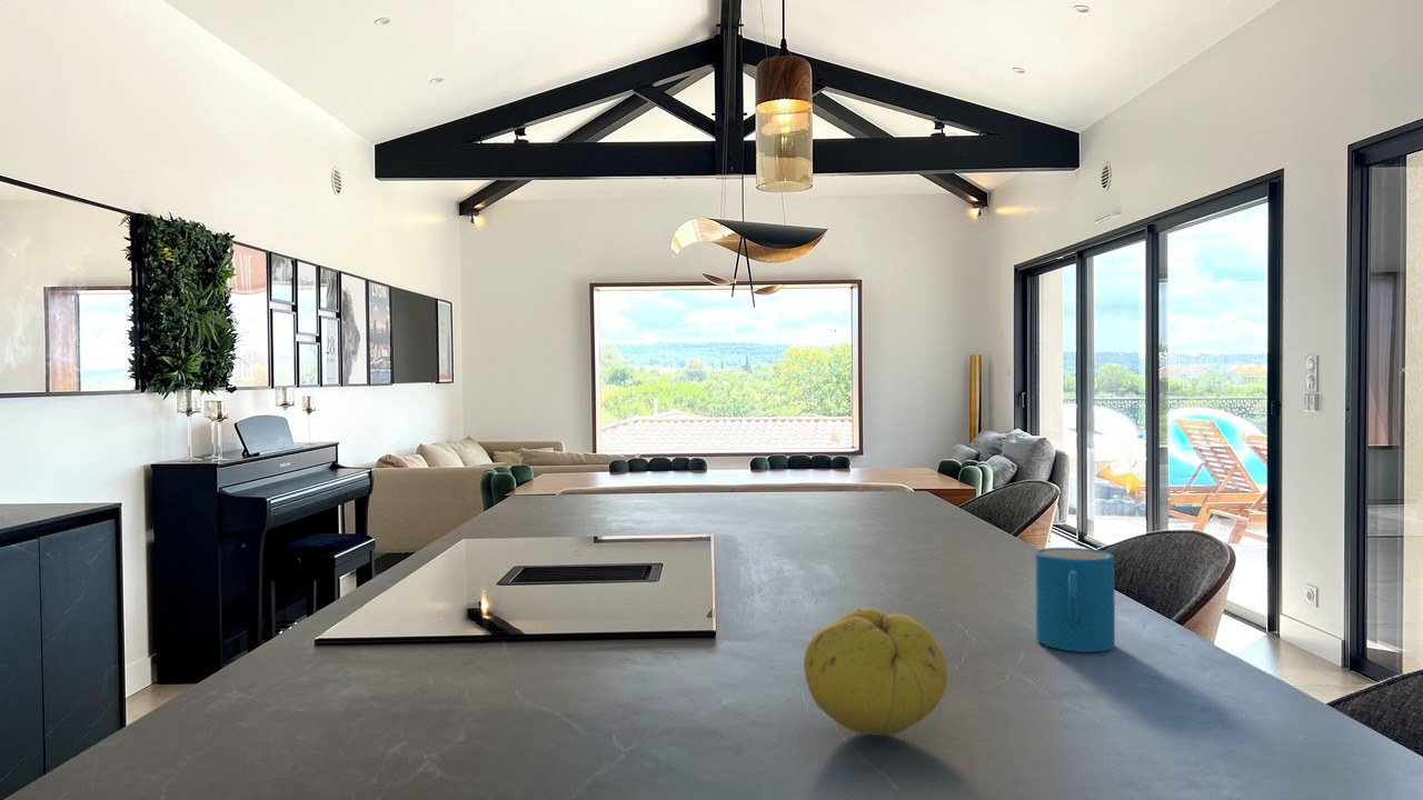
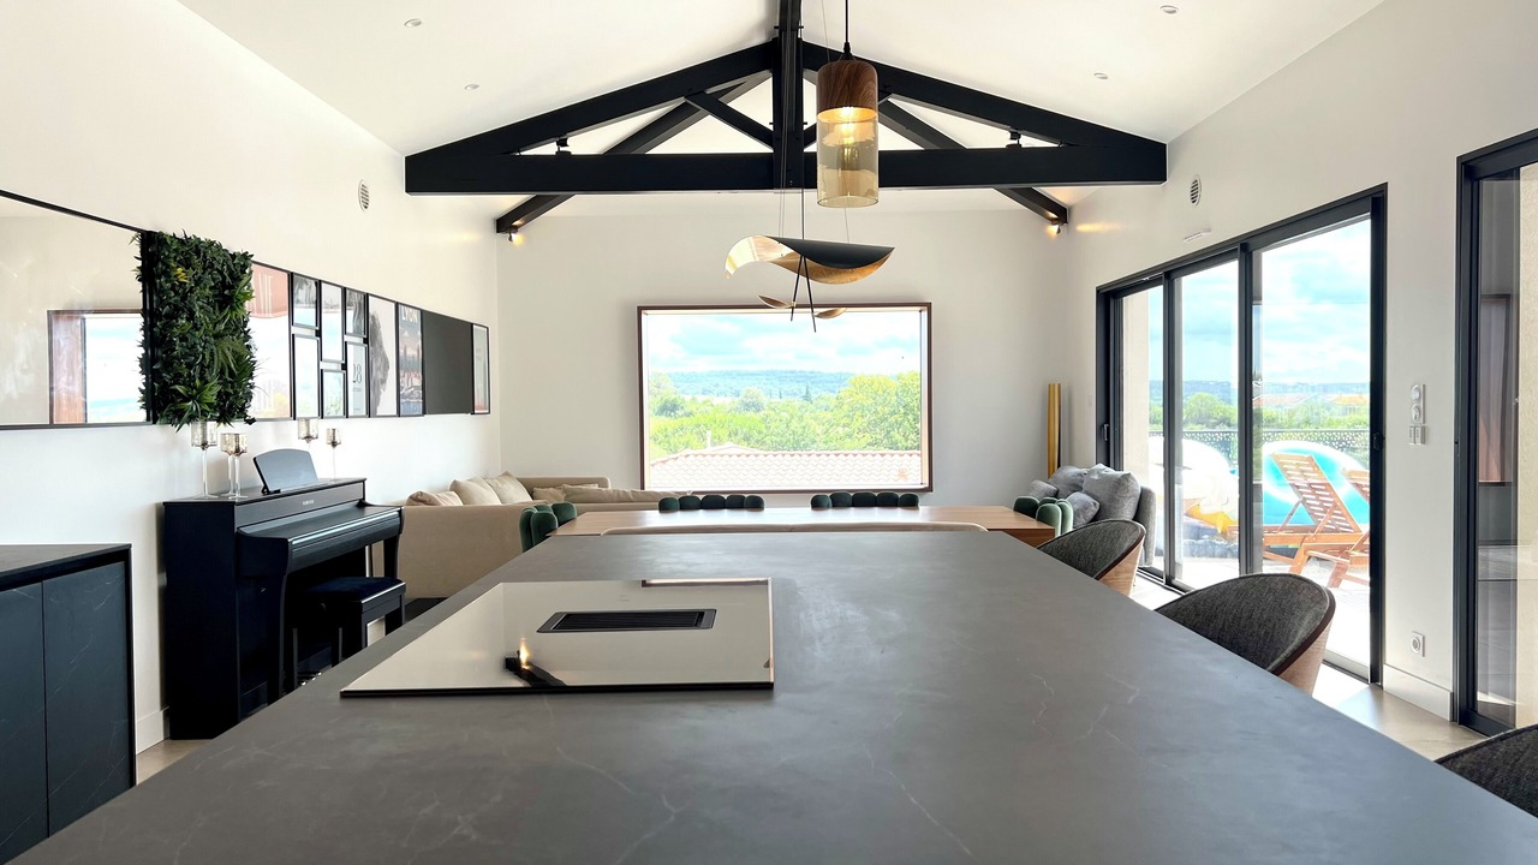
- fruit (874, 672)
- mug (1074, 601)
